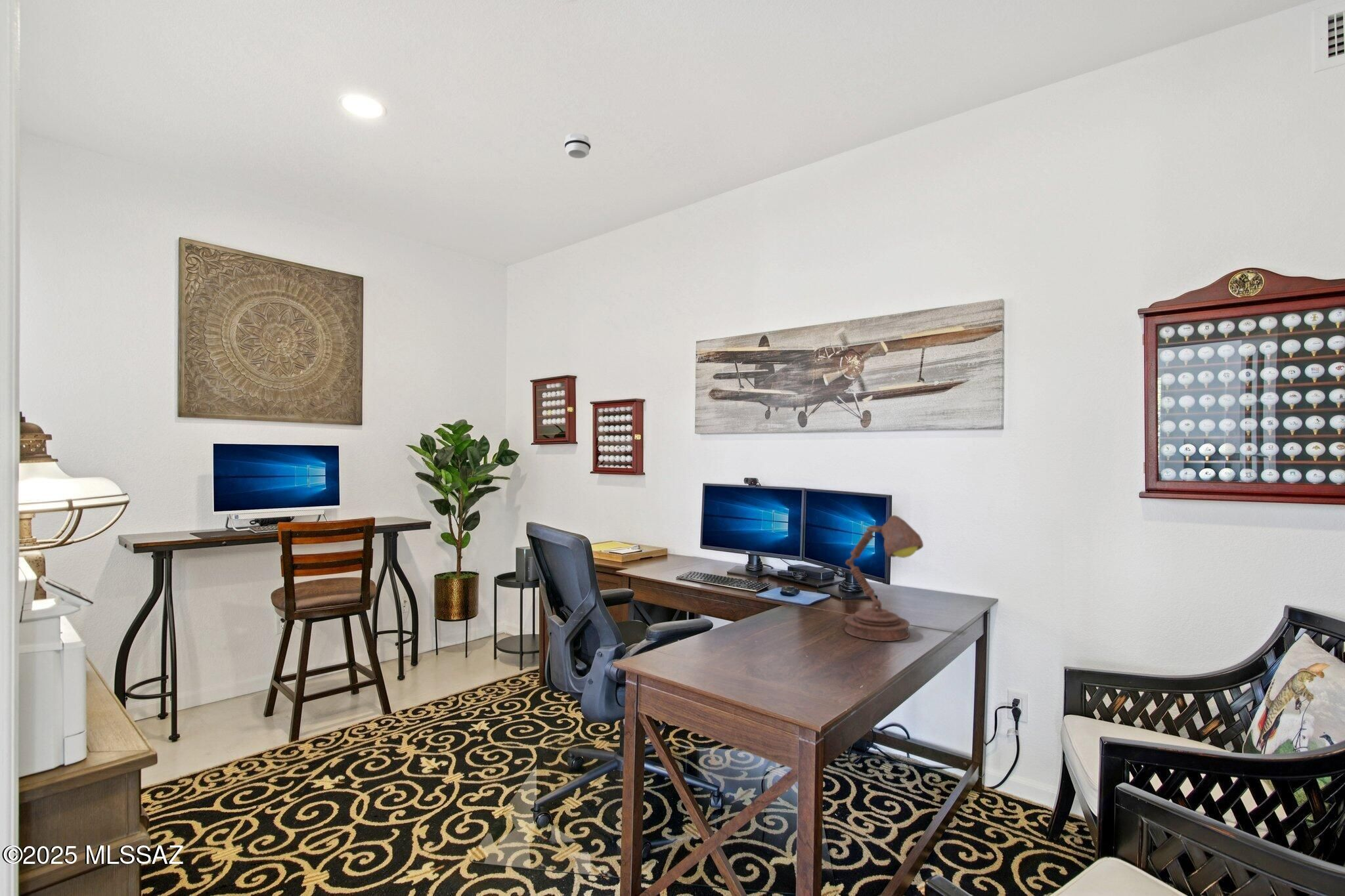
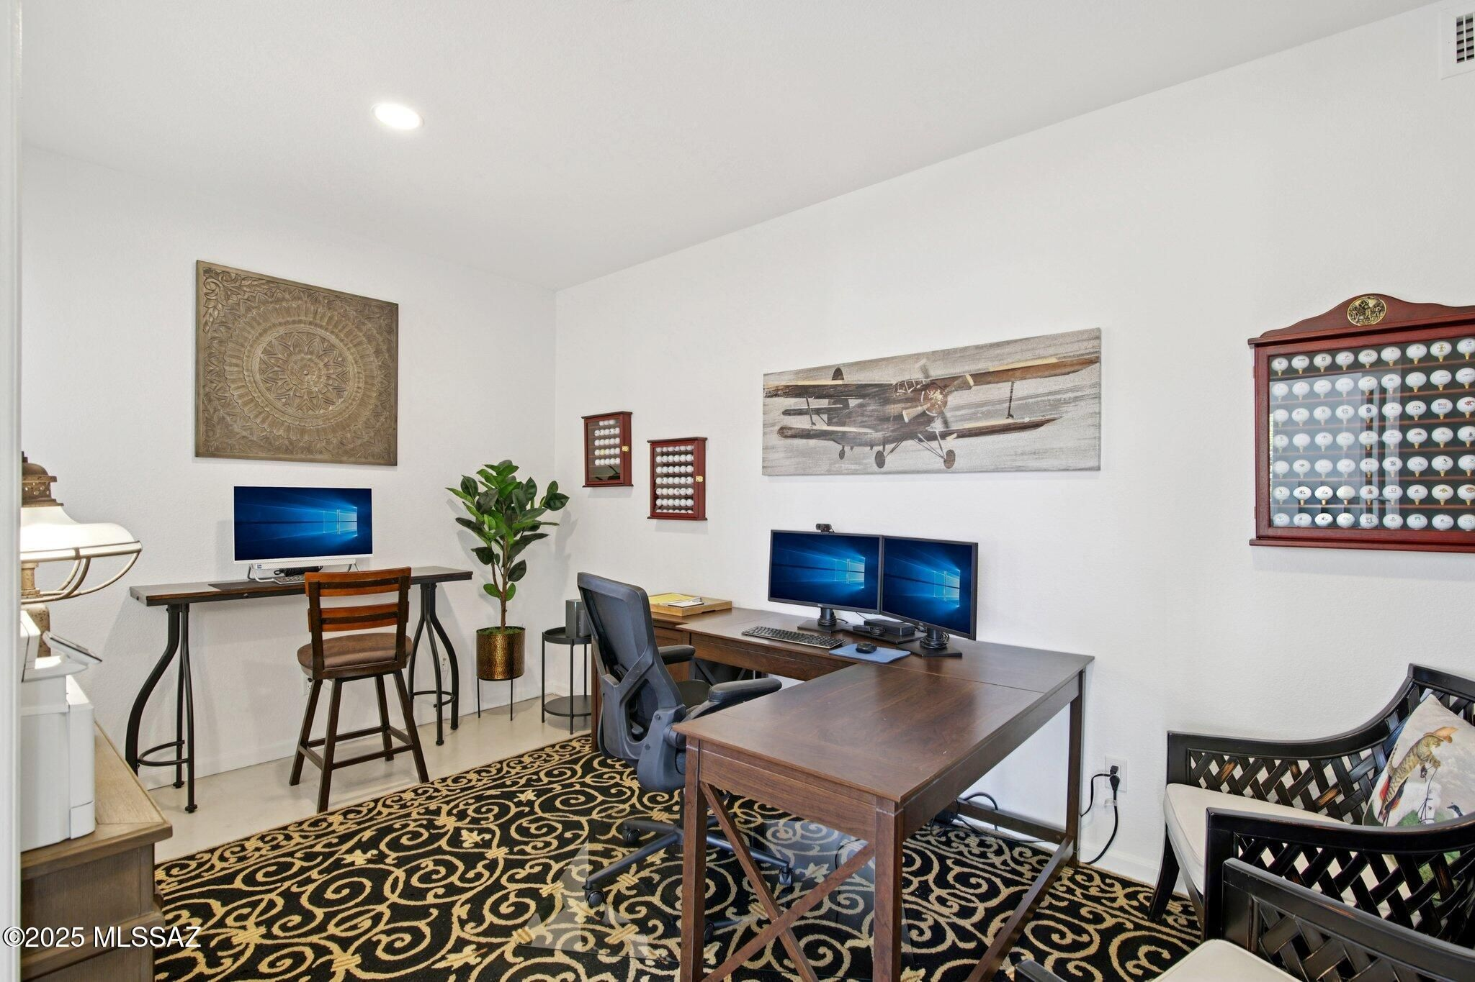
- desk lamp (867, 581)
- smoke detector (577, 146)
